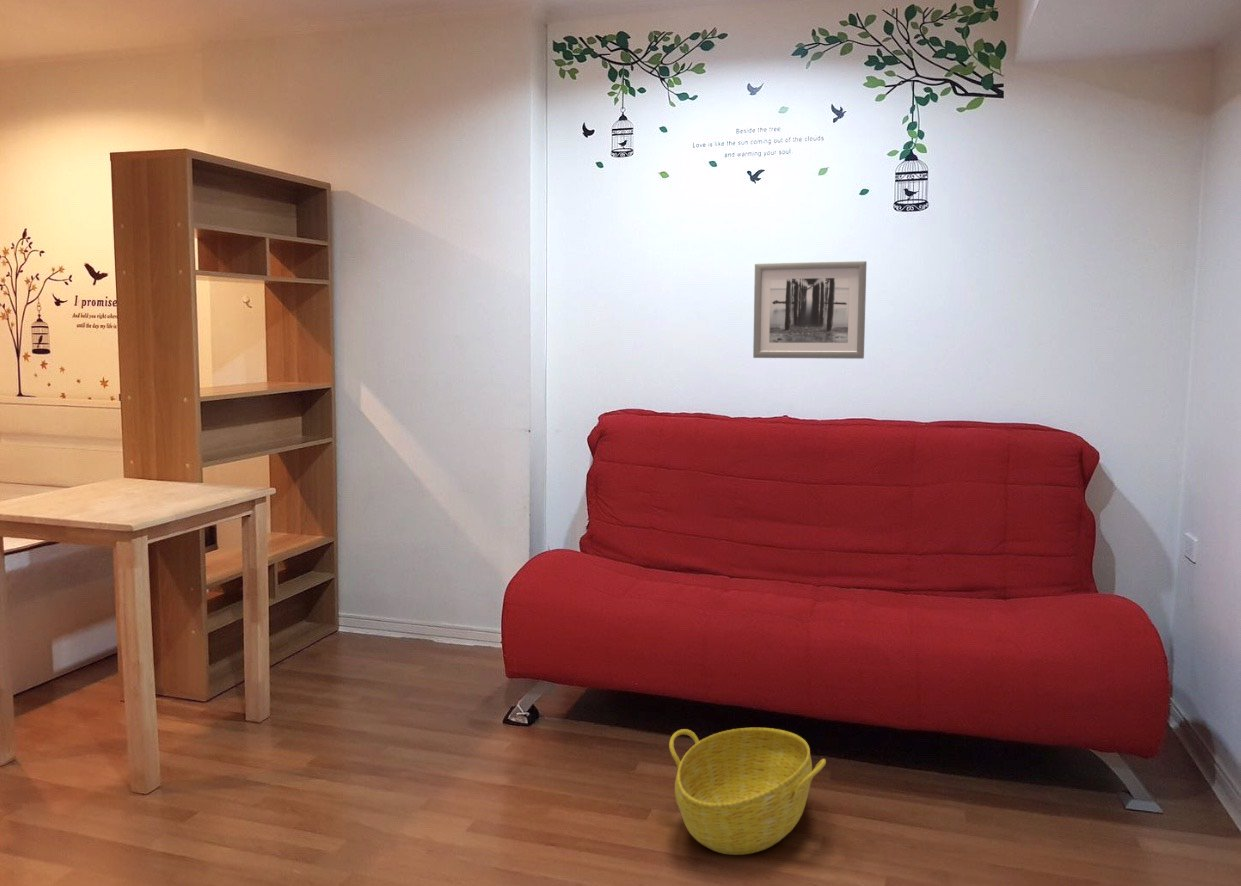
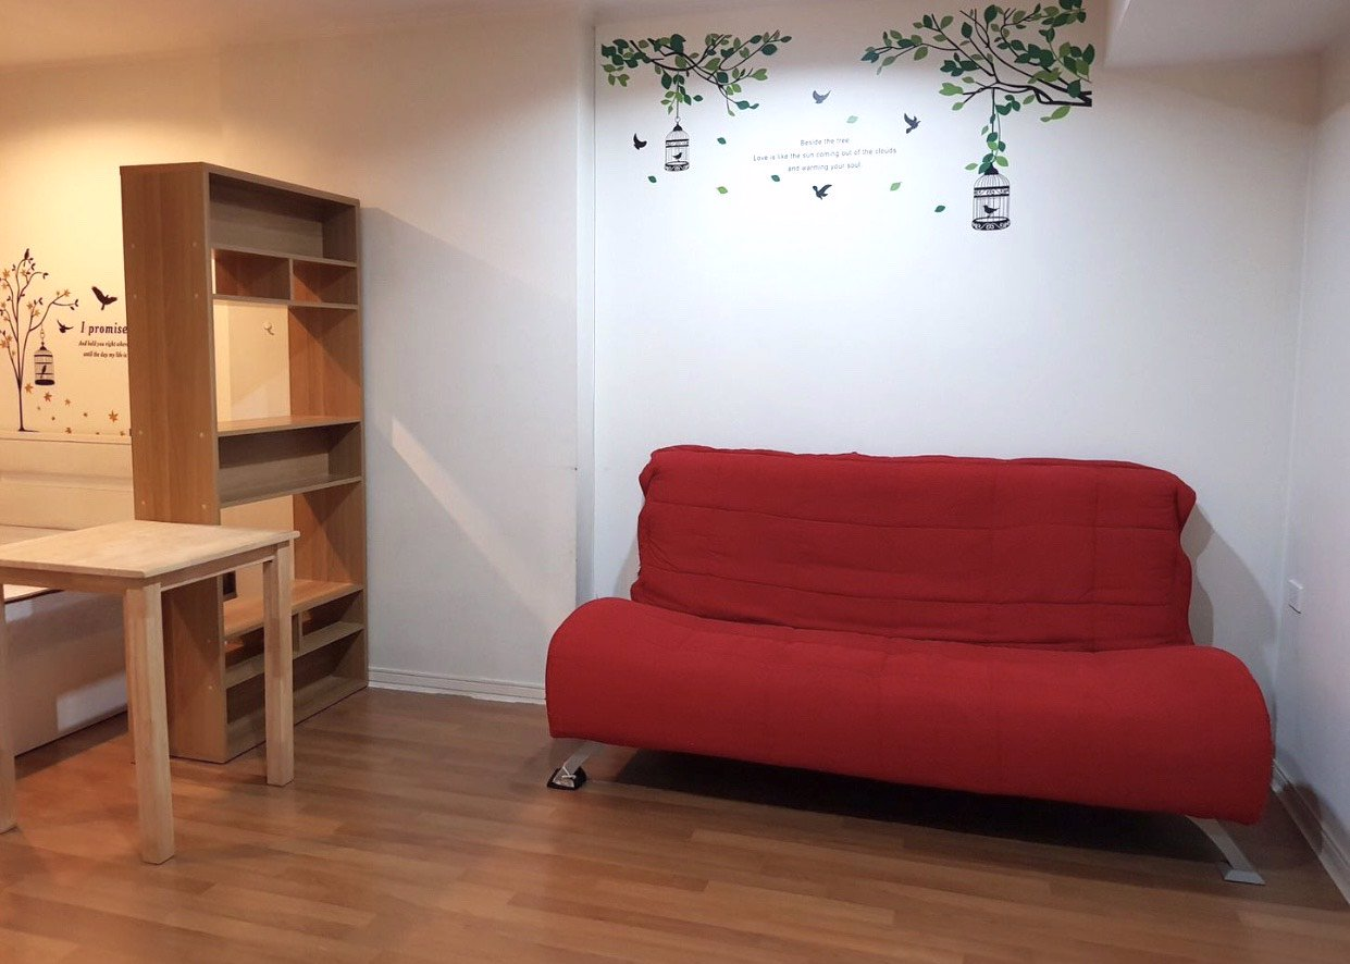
- basket (745, 786)
- wall art (808, 310)
